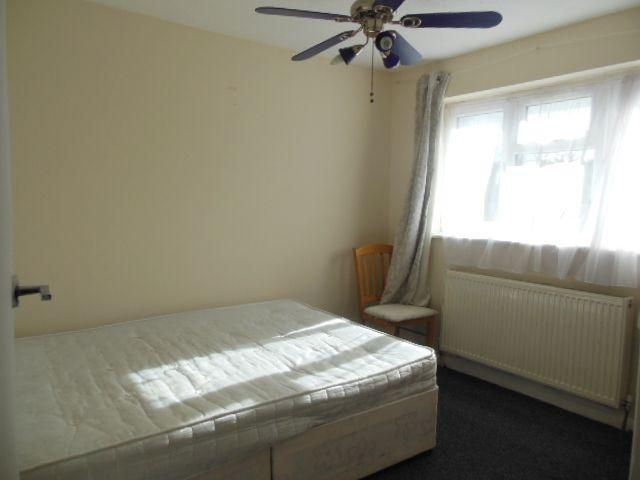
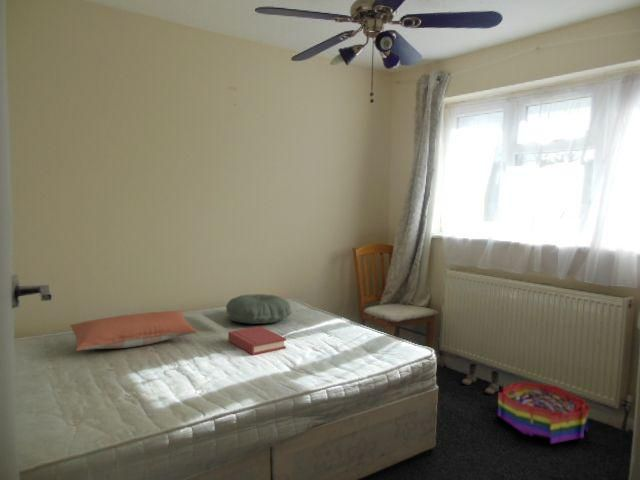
+ pillow (135, 329)
+ boots (475, 378)
+ hardback book (256, 339)
+ pillow (257, 308)
+ storage bin (539, 408)
